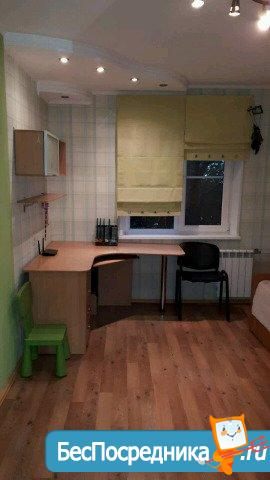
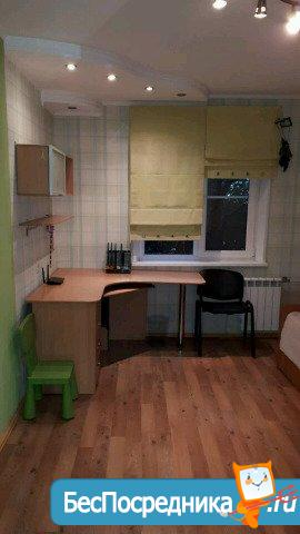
+ waste bin (158, 330)
